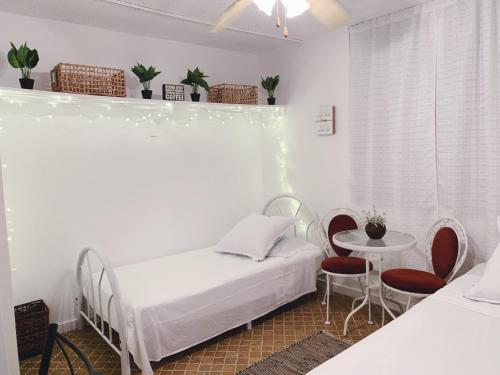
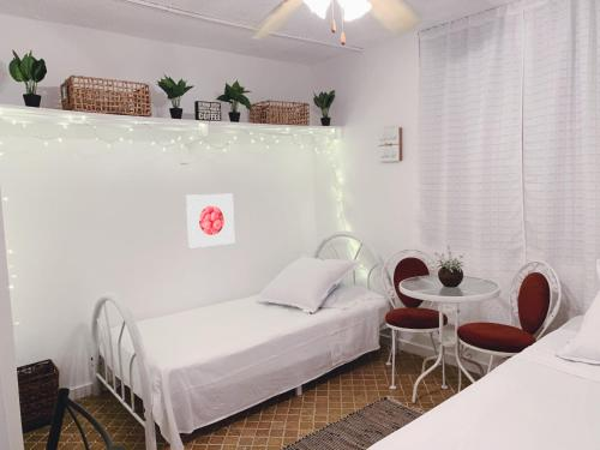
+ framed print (210, 220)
